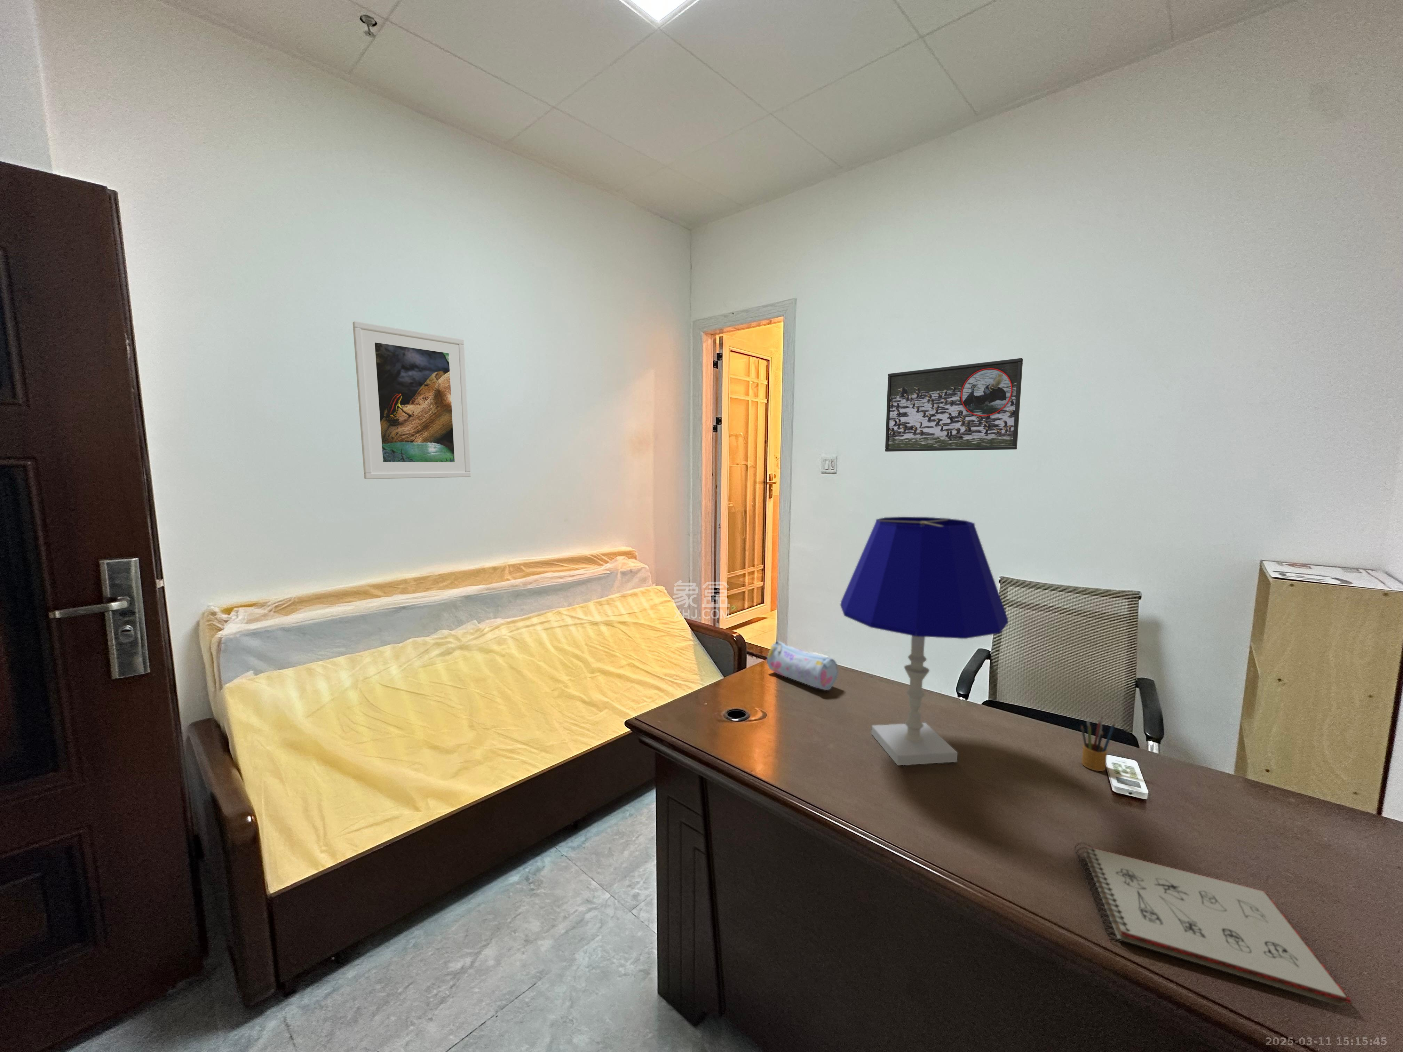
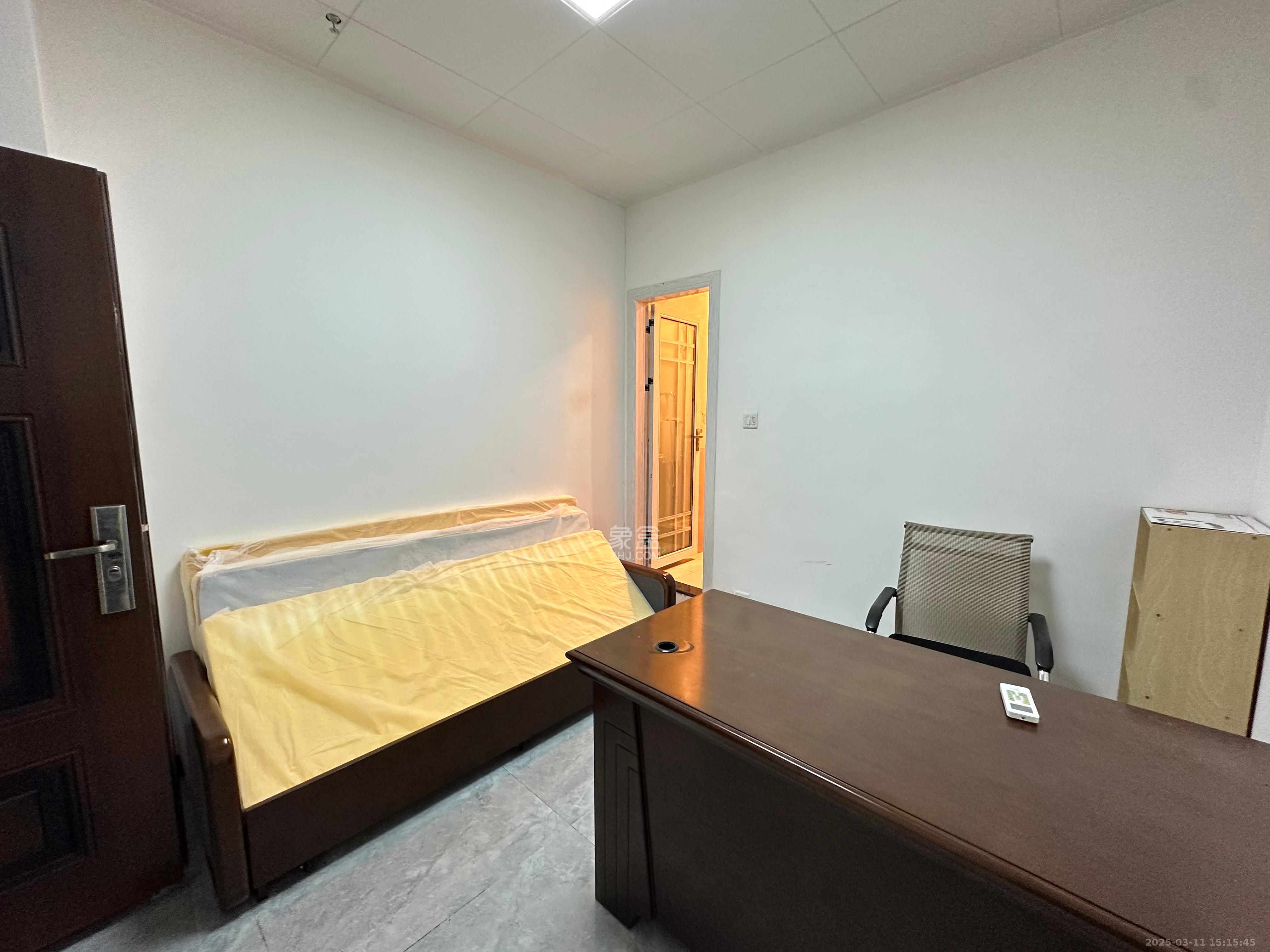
- notepad (1191, 911)
- pencil case (801, 664)
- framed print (416, 406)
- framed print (948, 409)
- pencil box (1097, 744)
- table lamp (918, 637)
